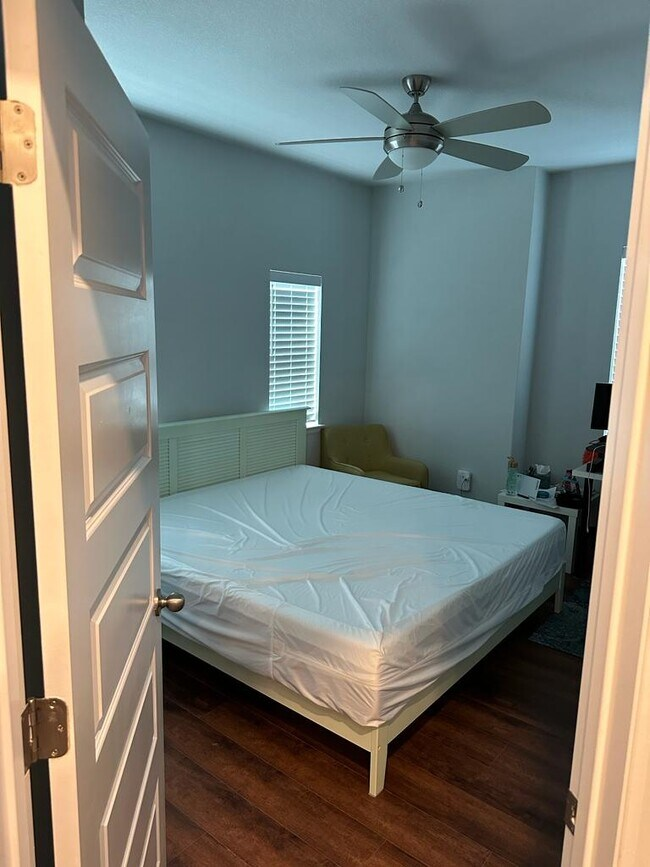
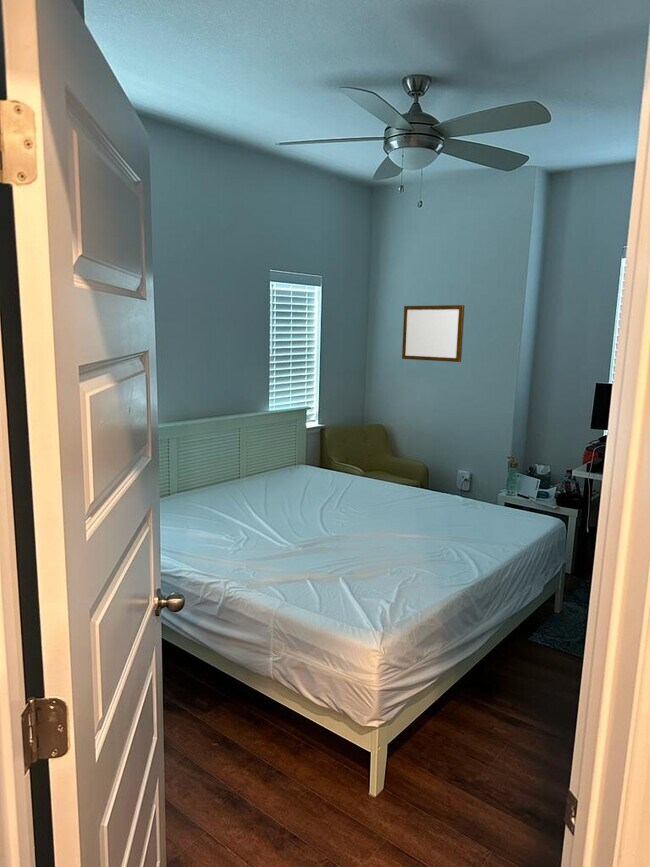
+ writing board (431, 333)
